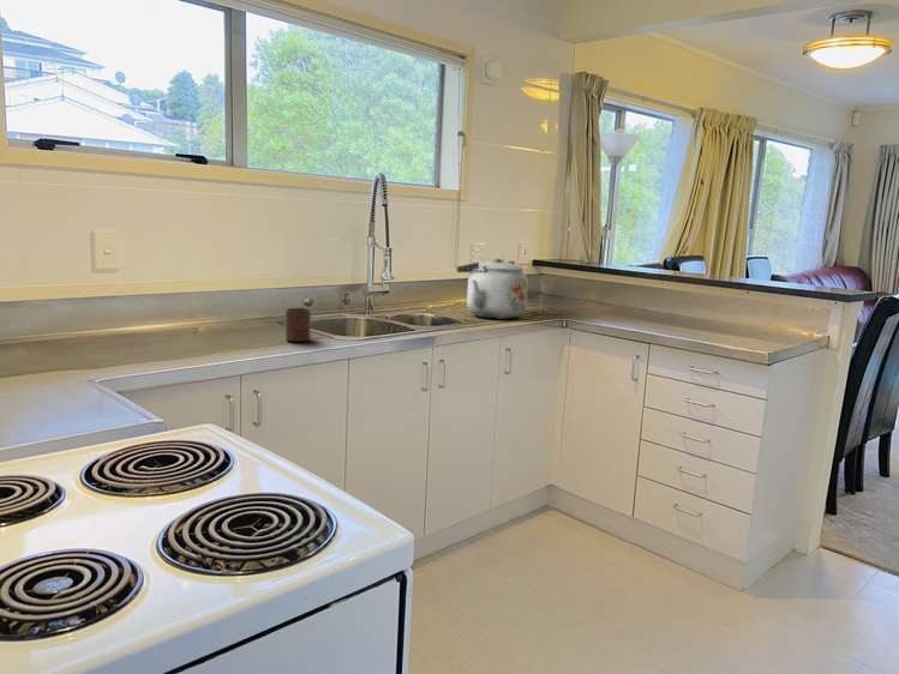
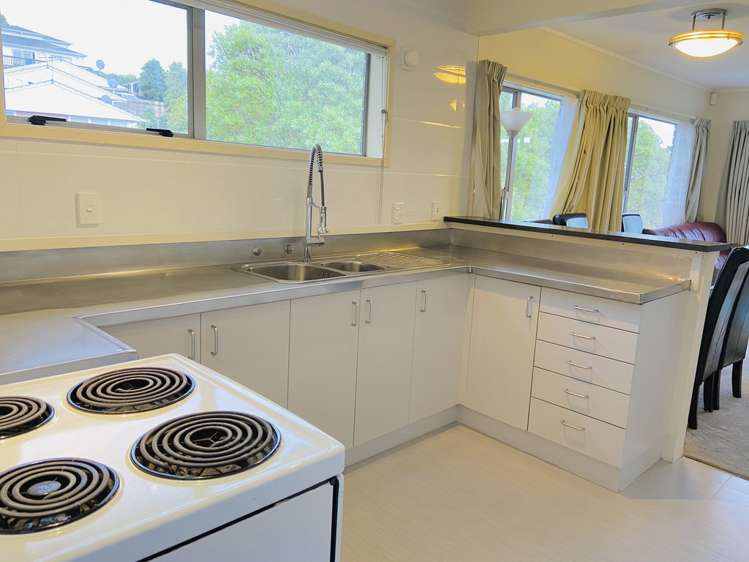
- kettle (491, 287)
- cup (296, 324)
